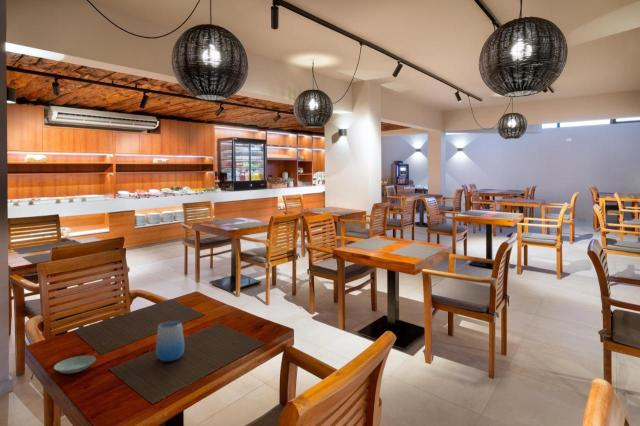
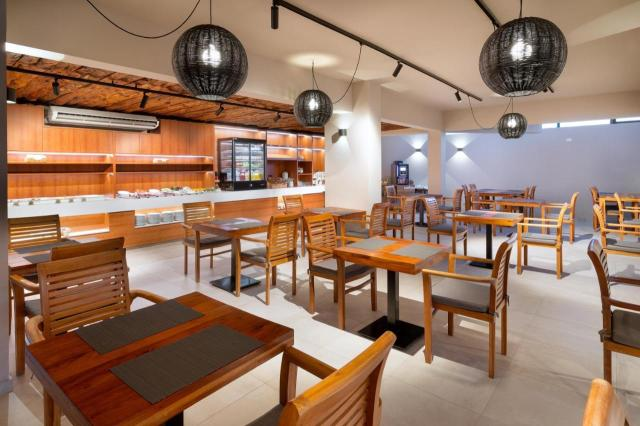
- saucer (75, 365)
- cup (170, 340)
